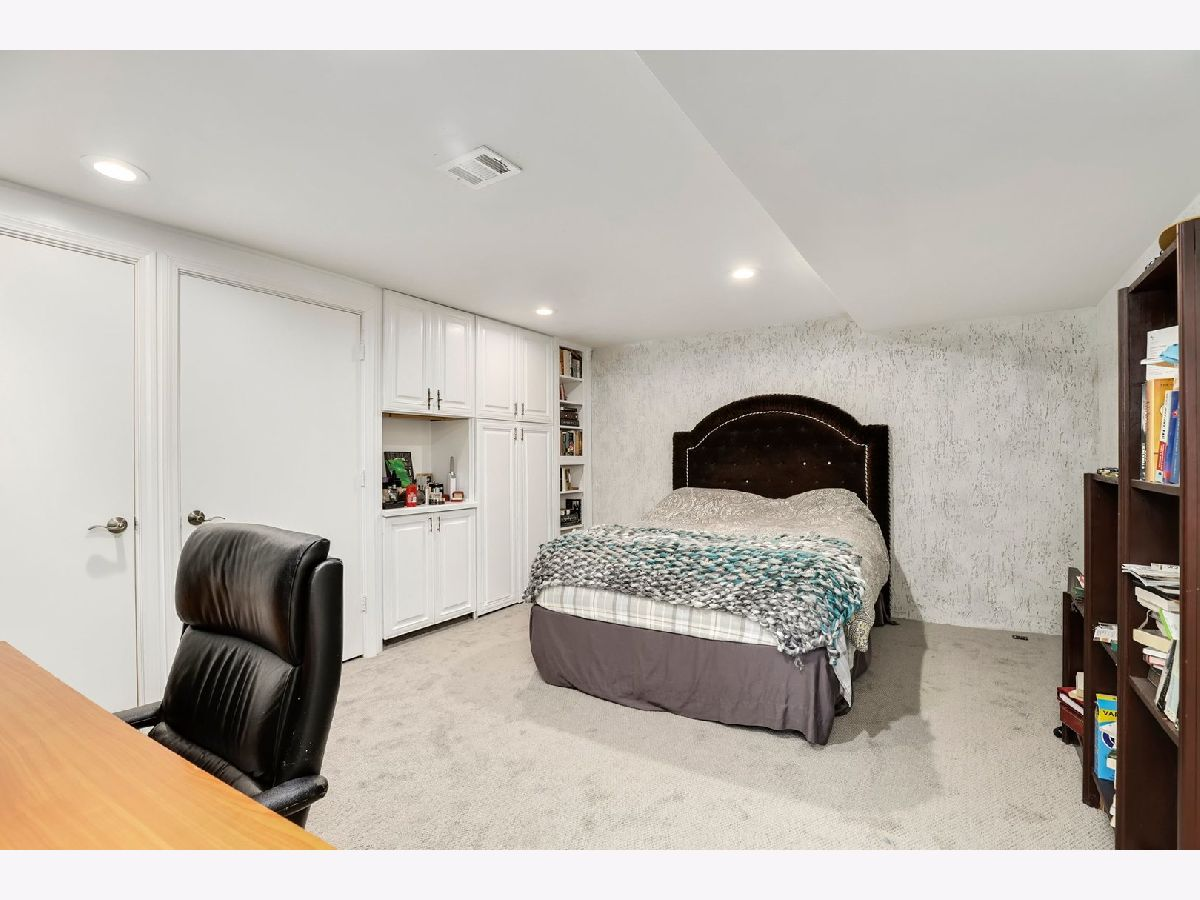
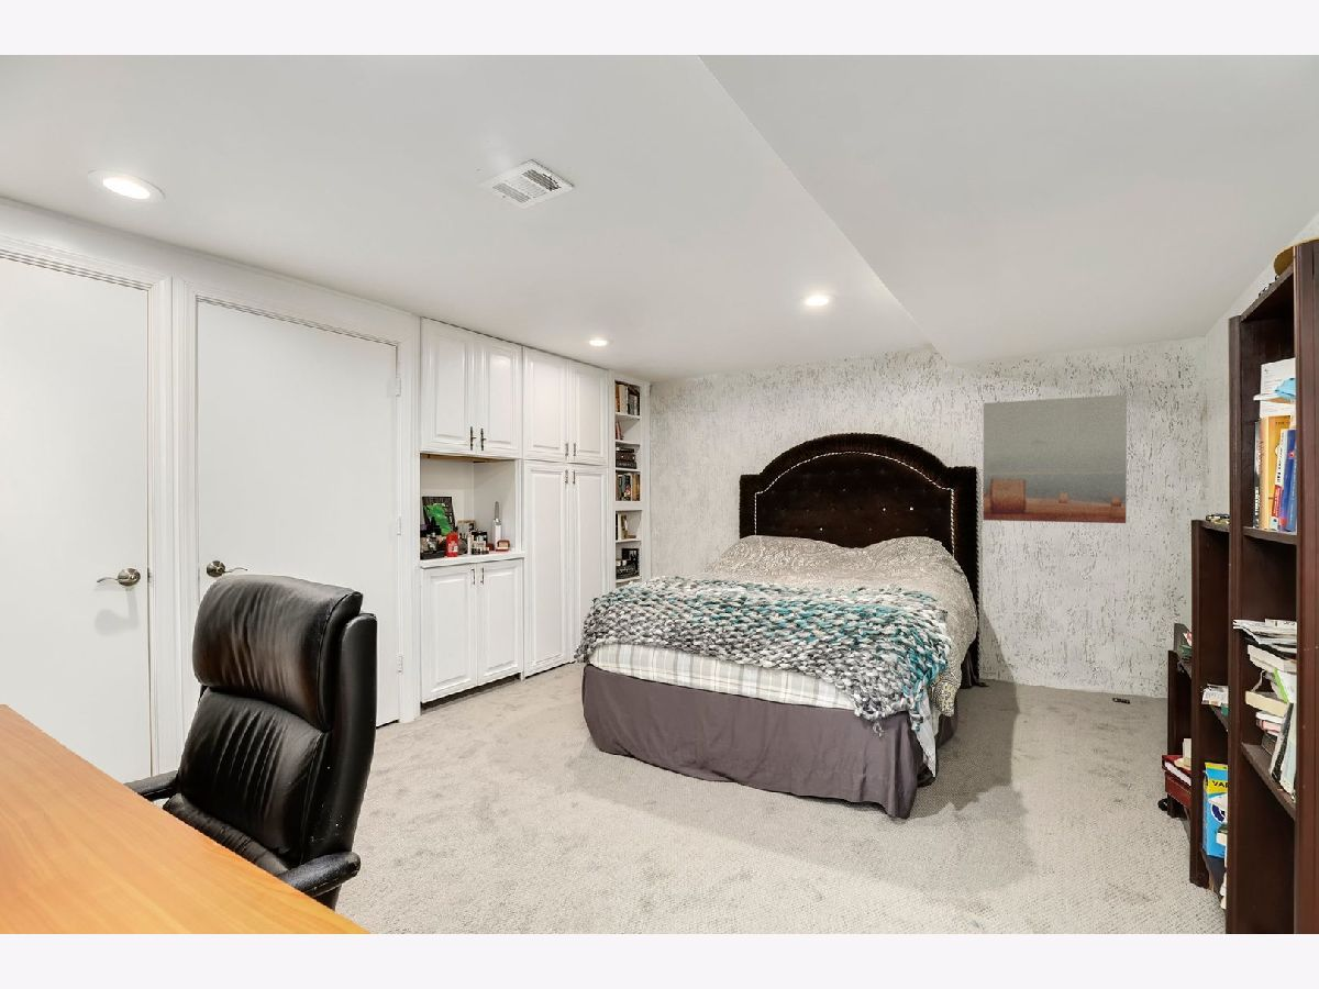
+ wall art (1051, 460)
